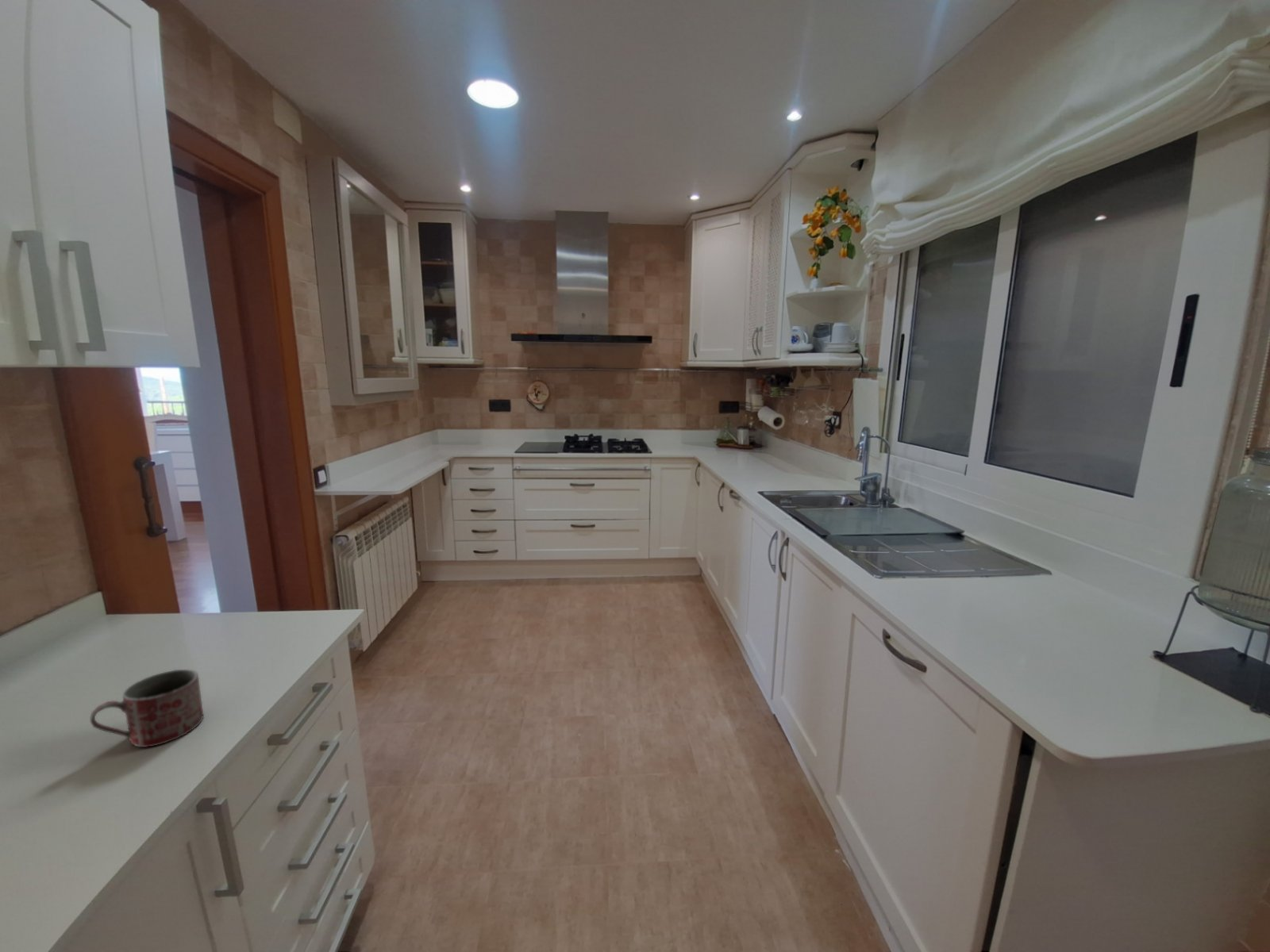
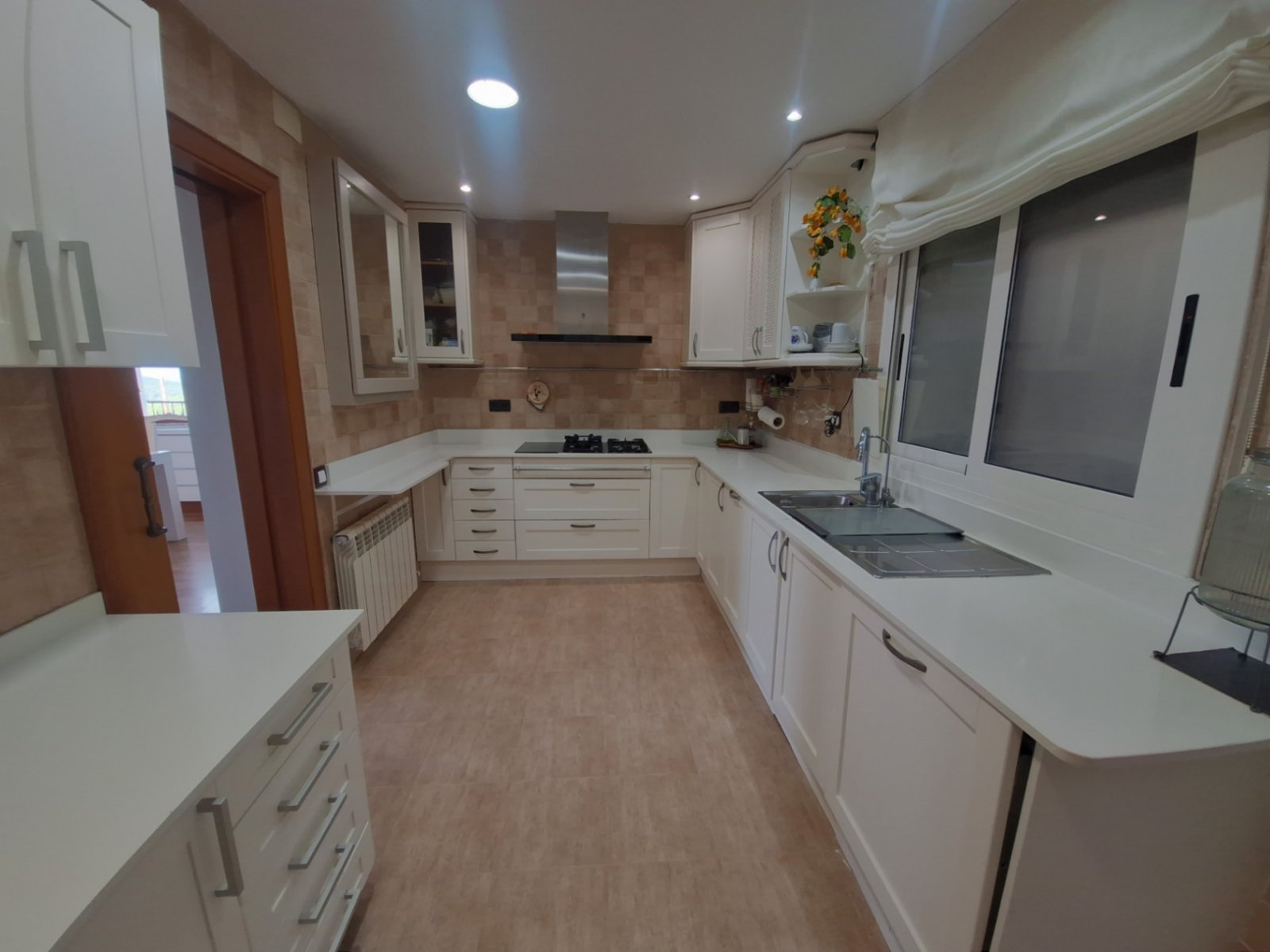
- mug (152, 708)
